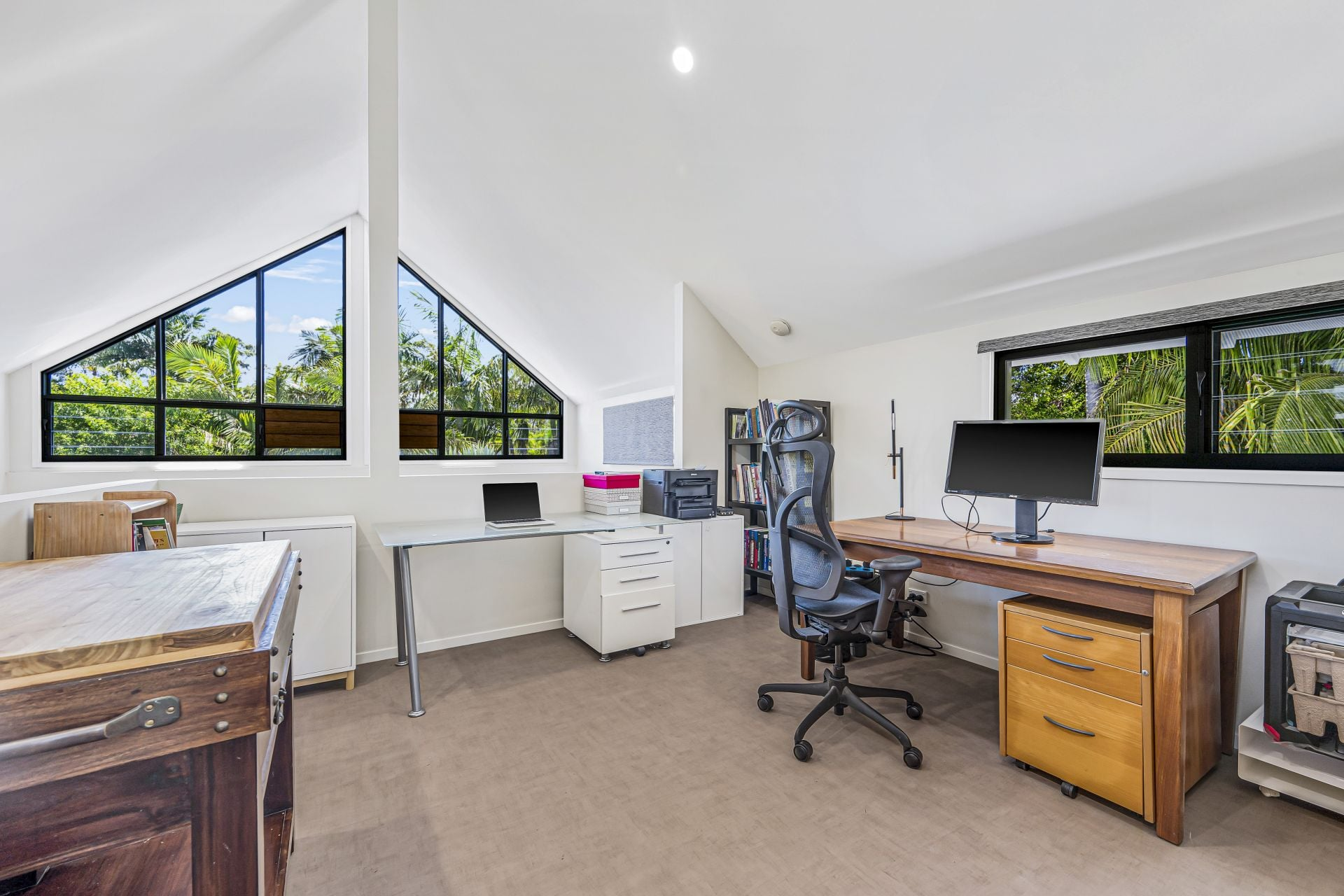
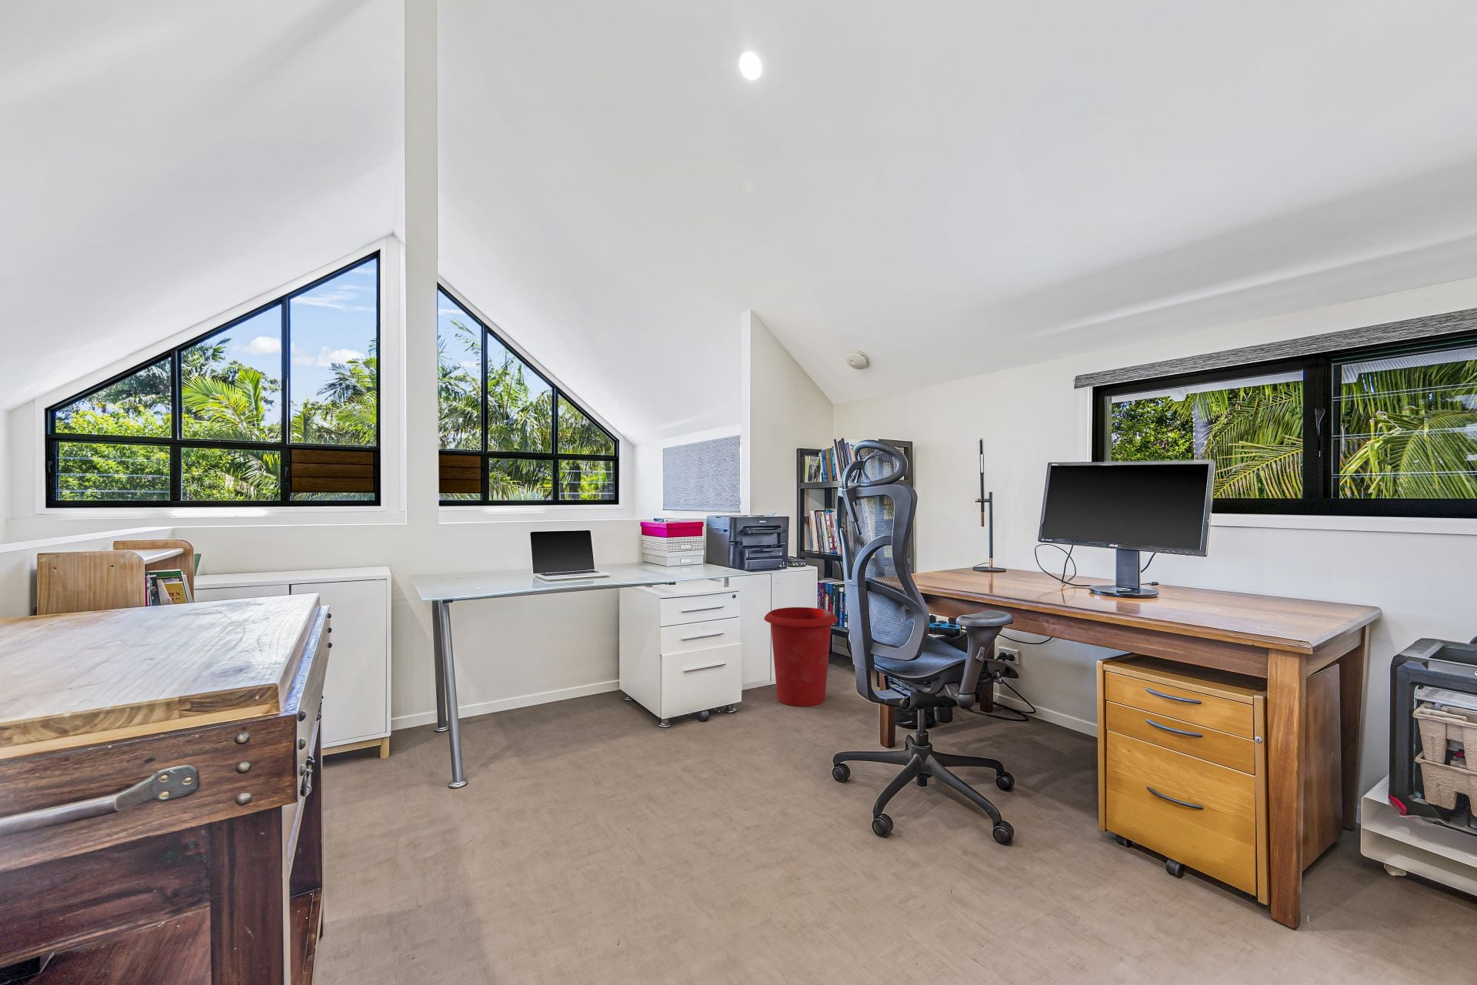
+ waste bin (801, 655)
